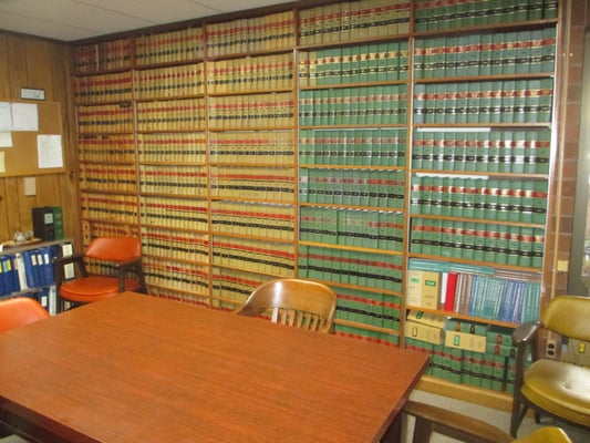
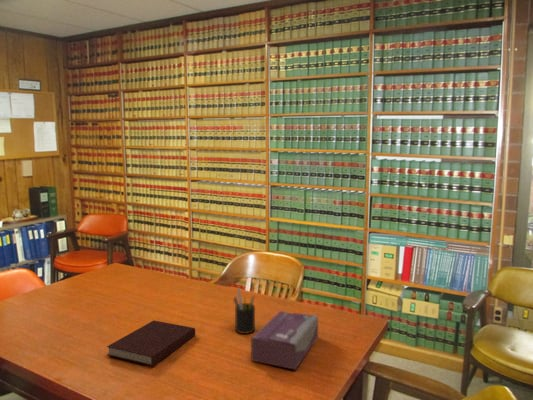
+ tissue box (286, 336)
+ pen holder (244, 310)
+ notebook (153, 341)
